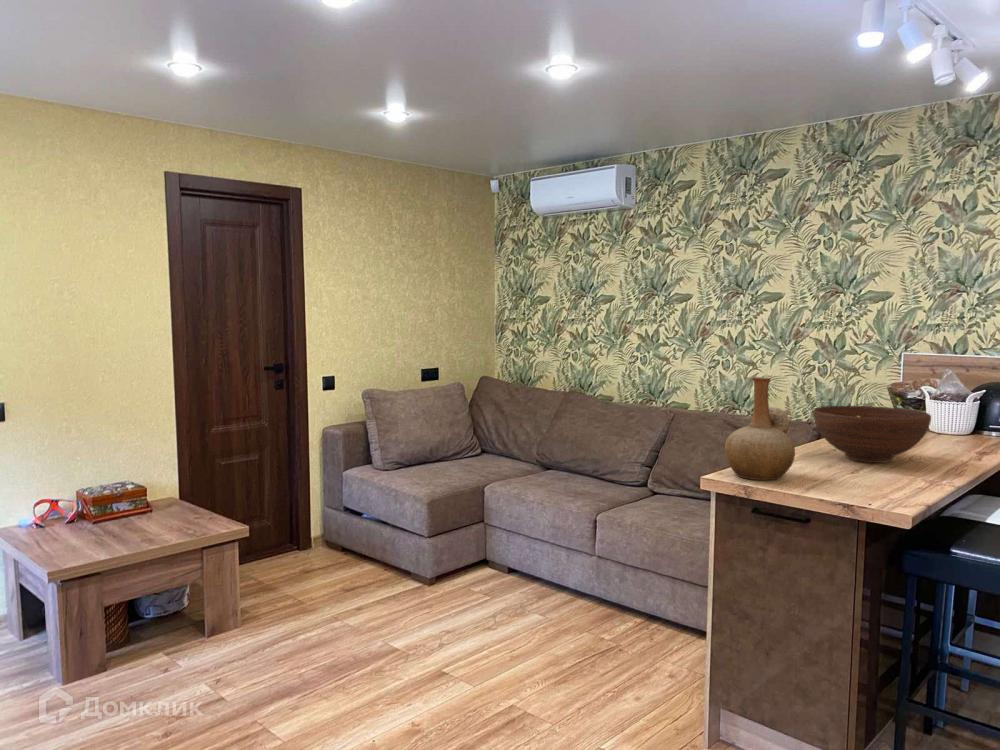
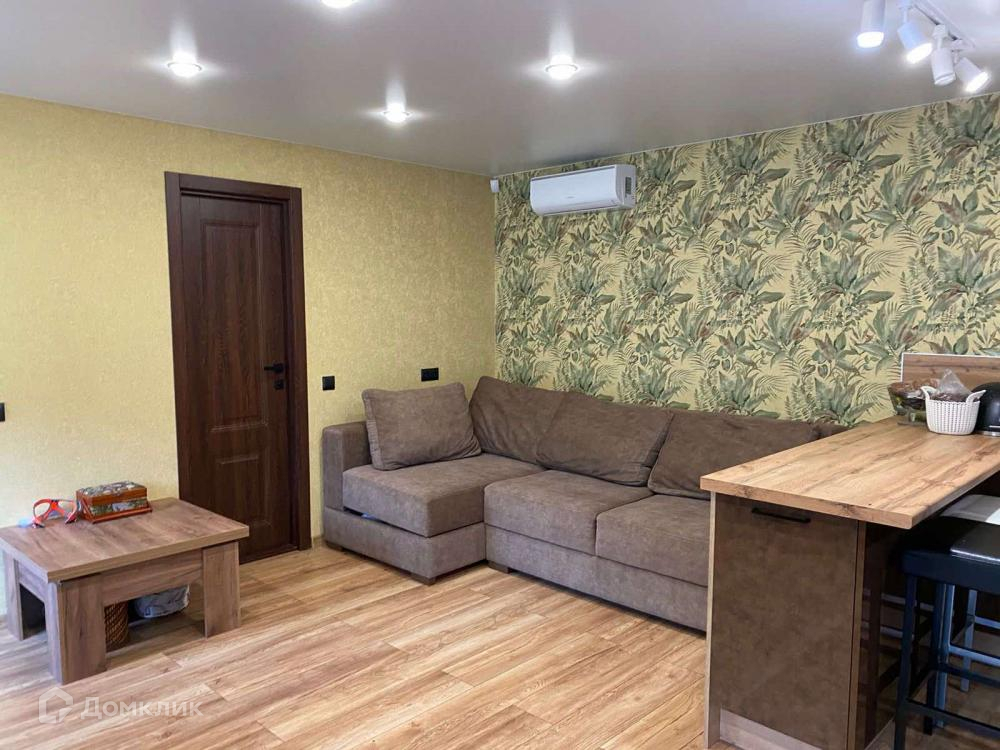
- vase (762, 425)
- fruit bowl (869, 435)
